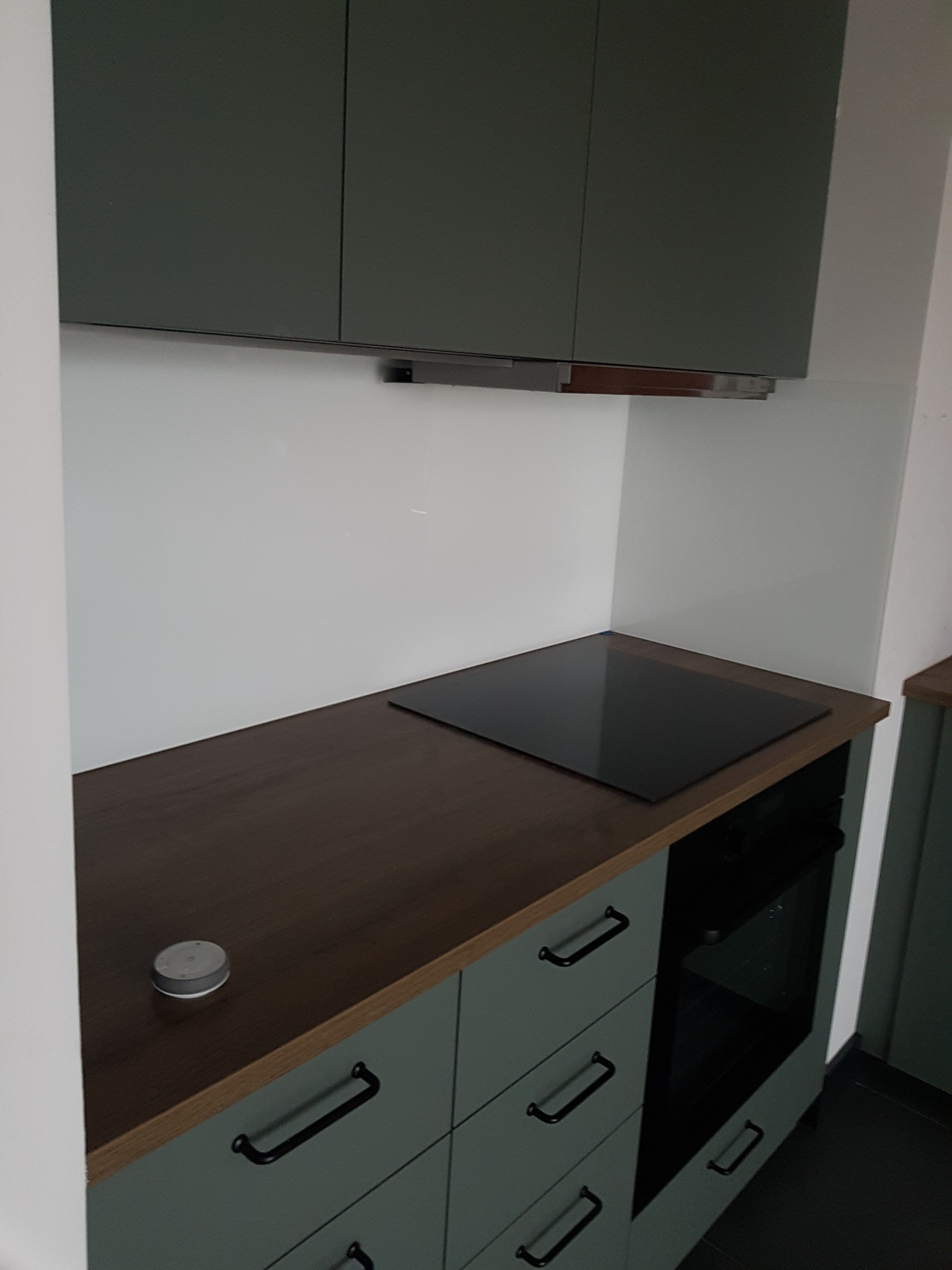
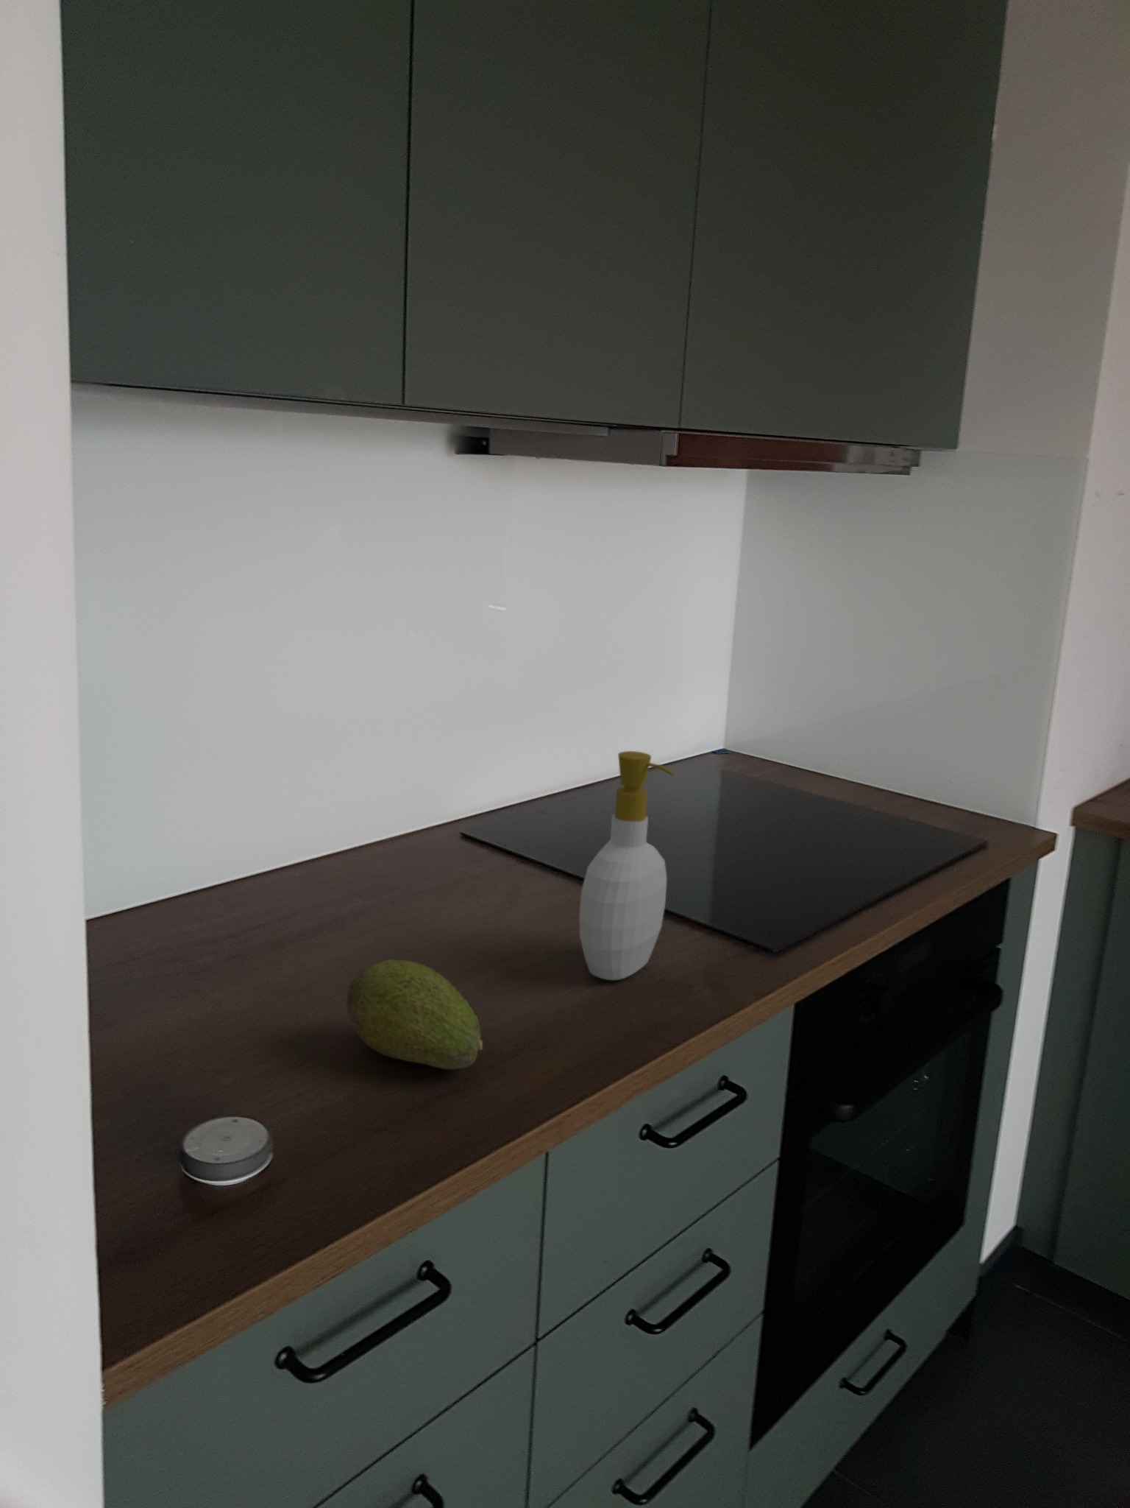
+ soap bottle (630, 863)
+ fruit (418, 1013)
